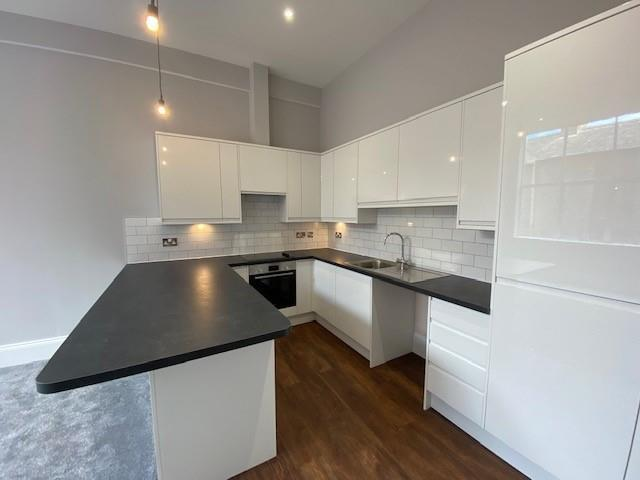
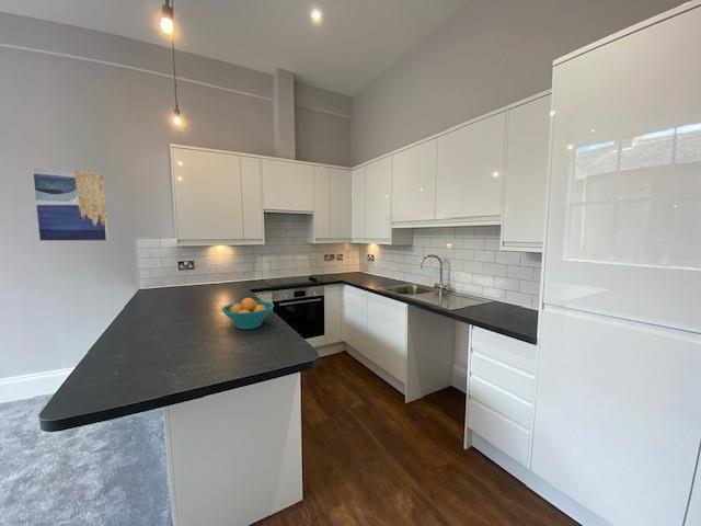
+ wall art (72, 206)
+ fruit bowl (249, 311)
